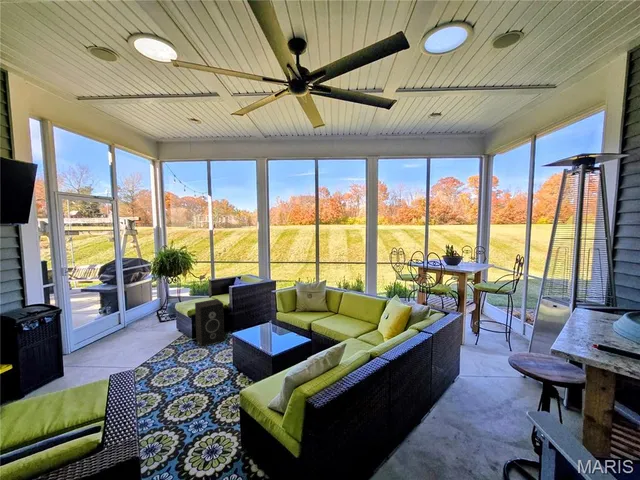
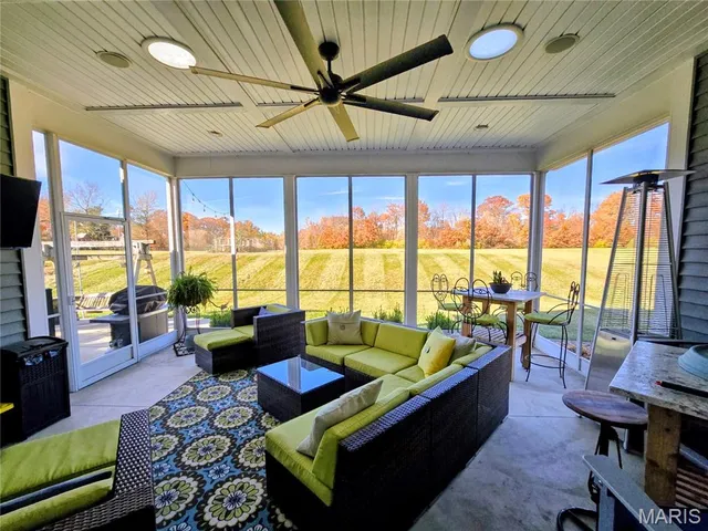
- speaker (209, 321)
